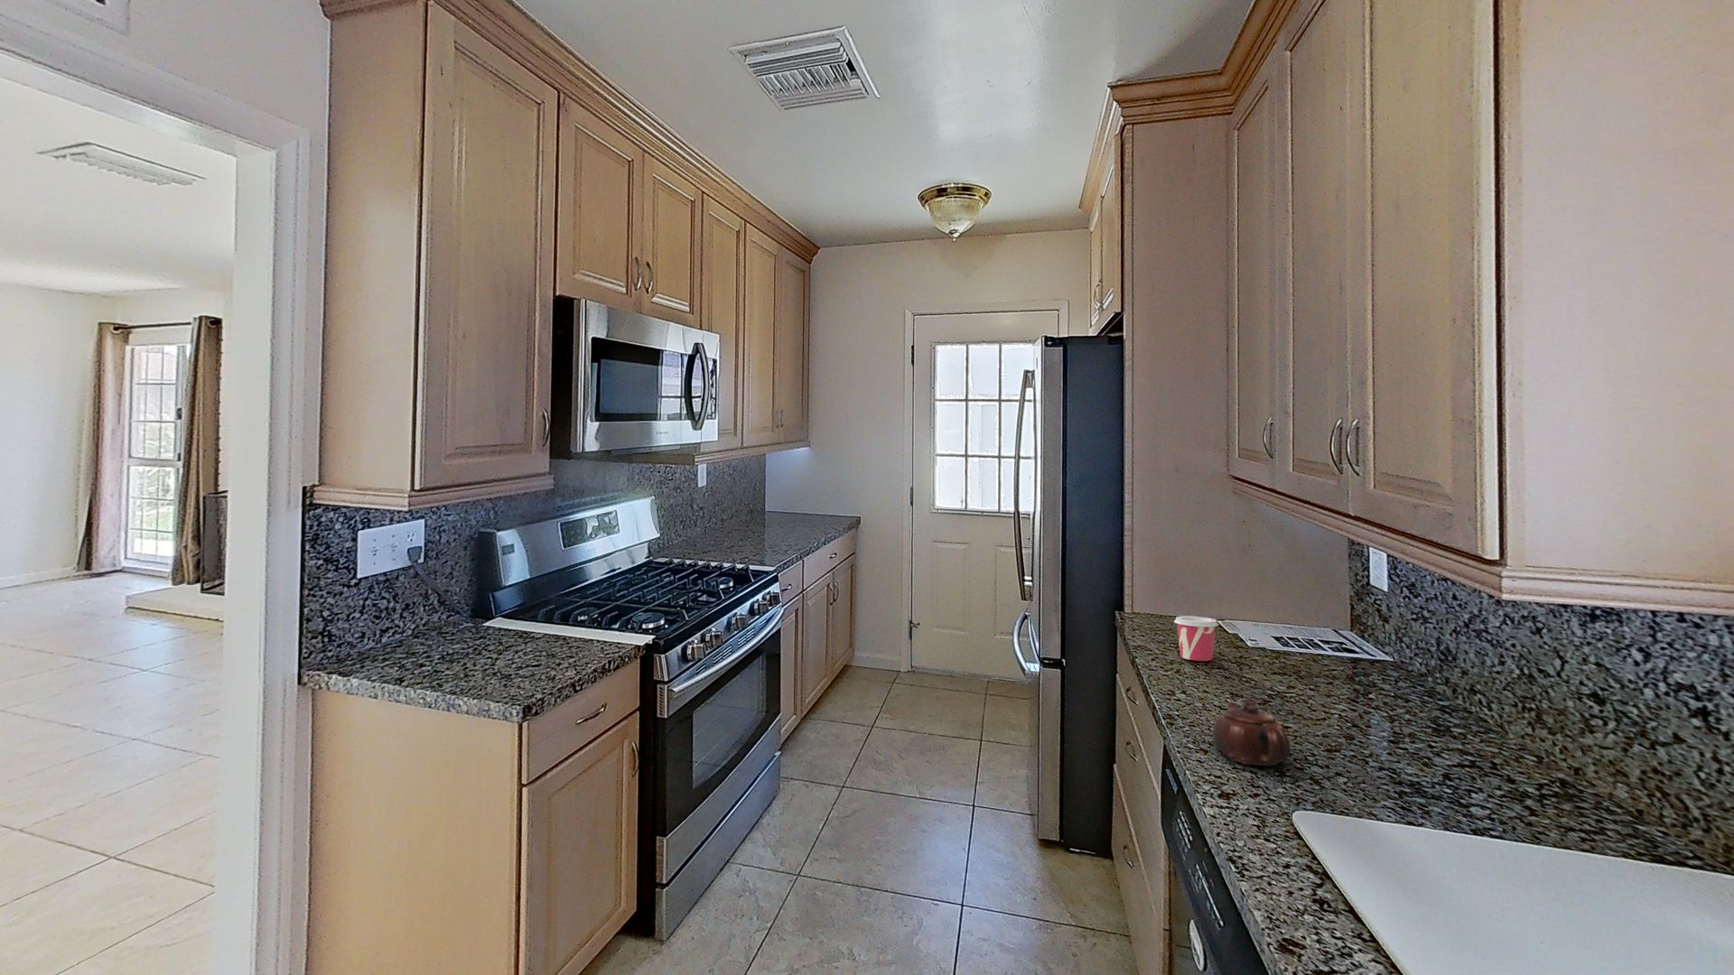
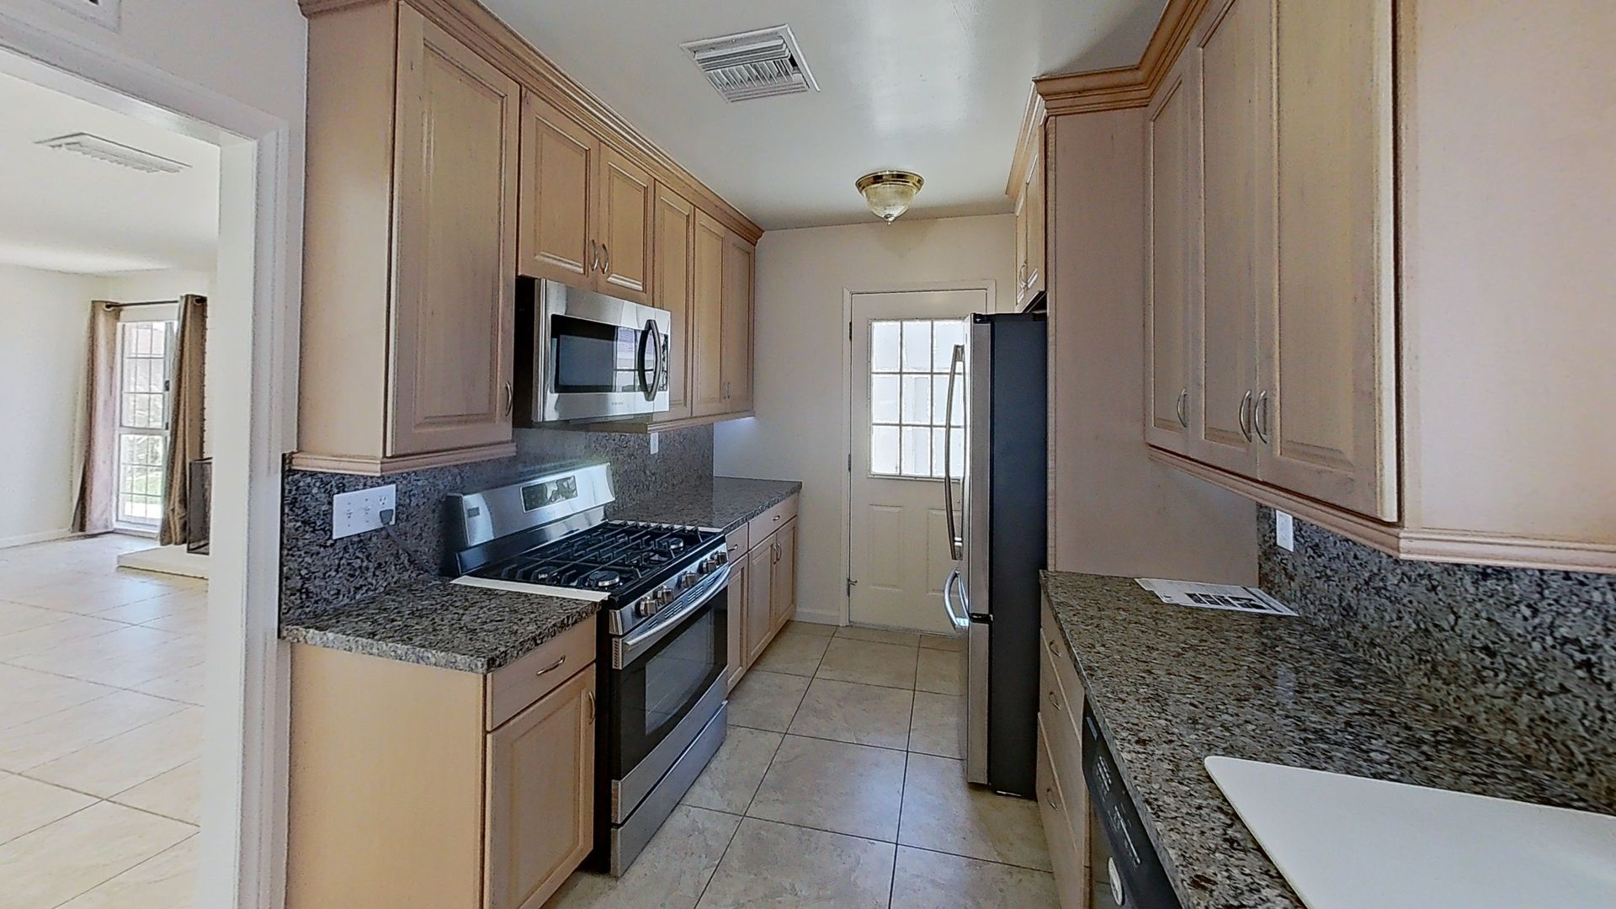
- cup (1196, 638)
- teapot (1250, 727)
